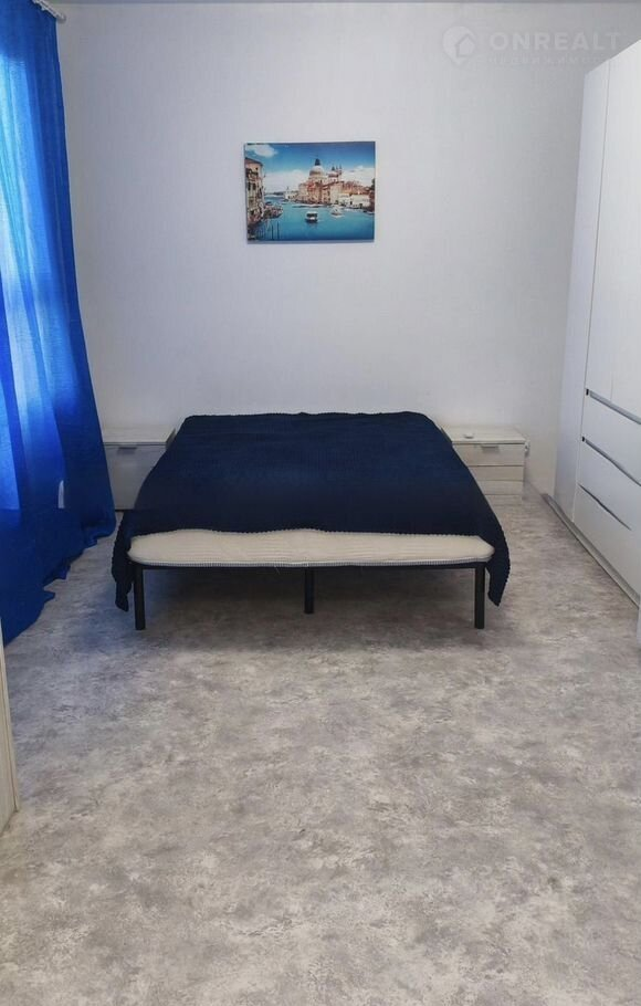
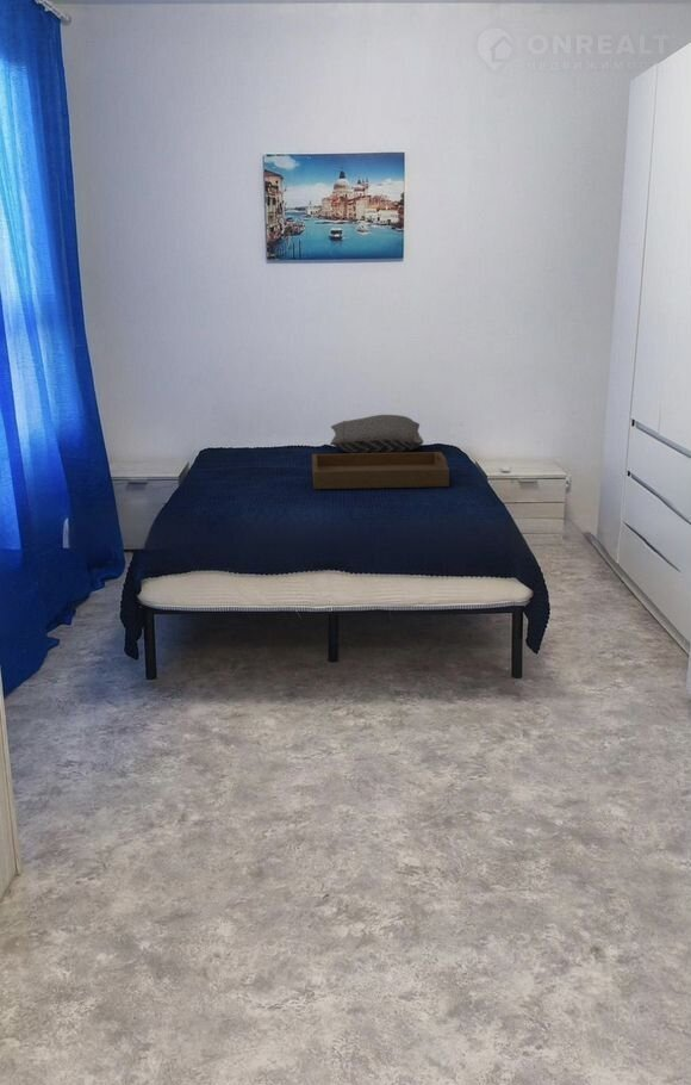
+ pillow (375, 434)
+ serving tray (378, 466)
